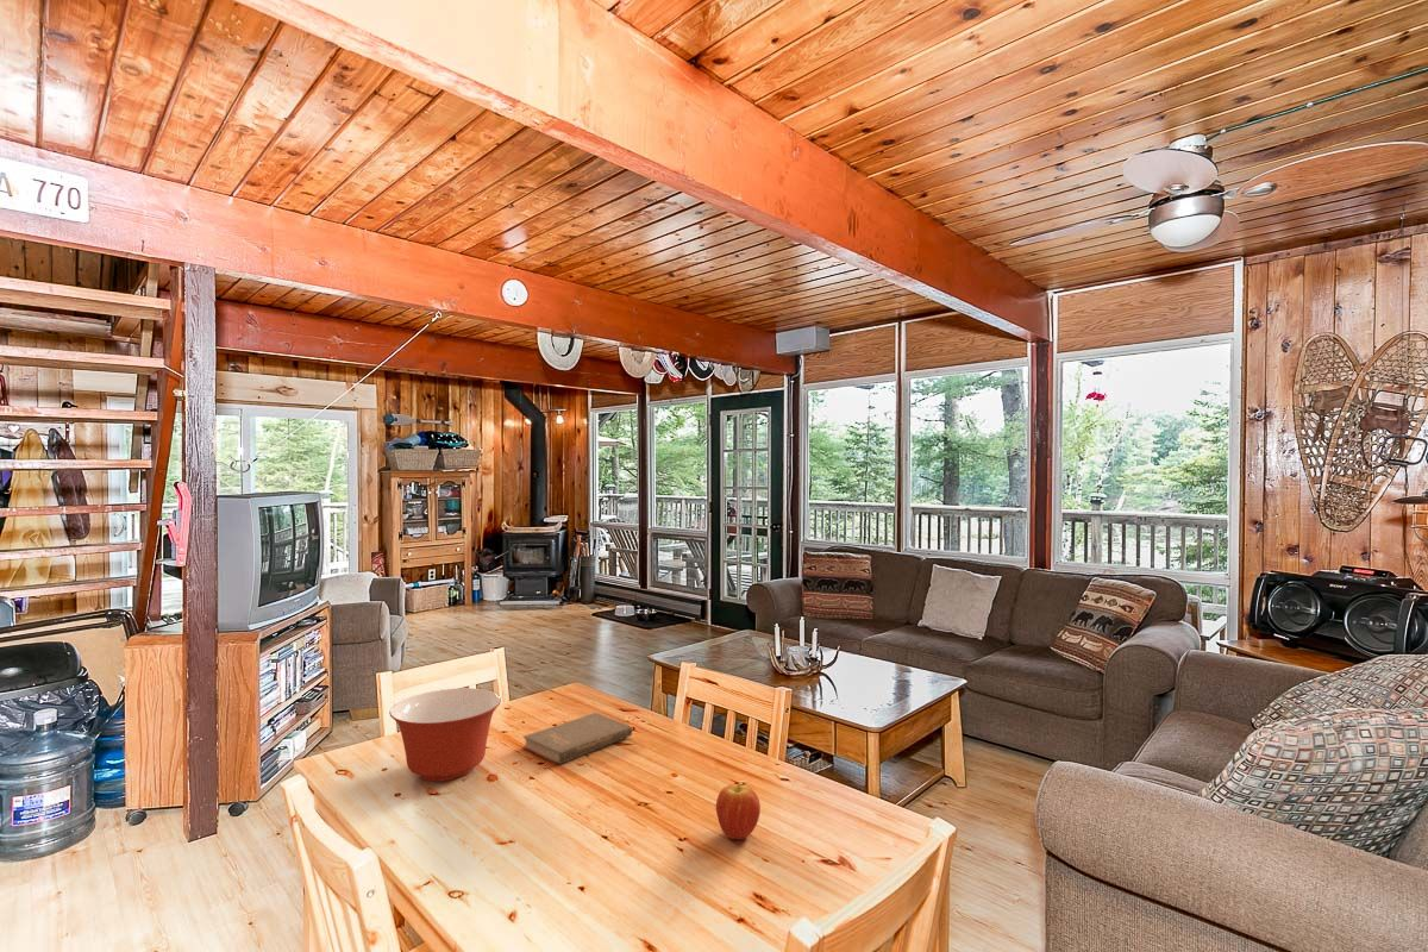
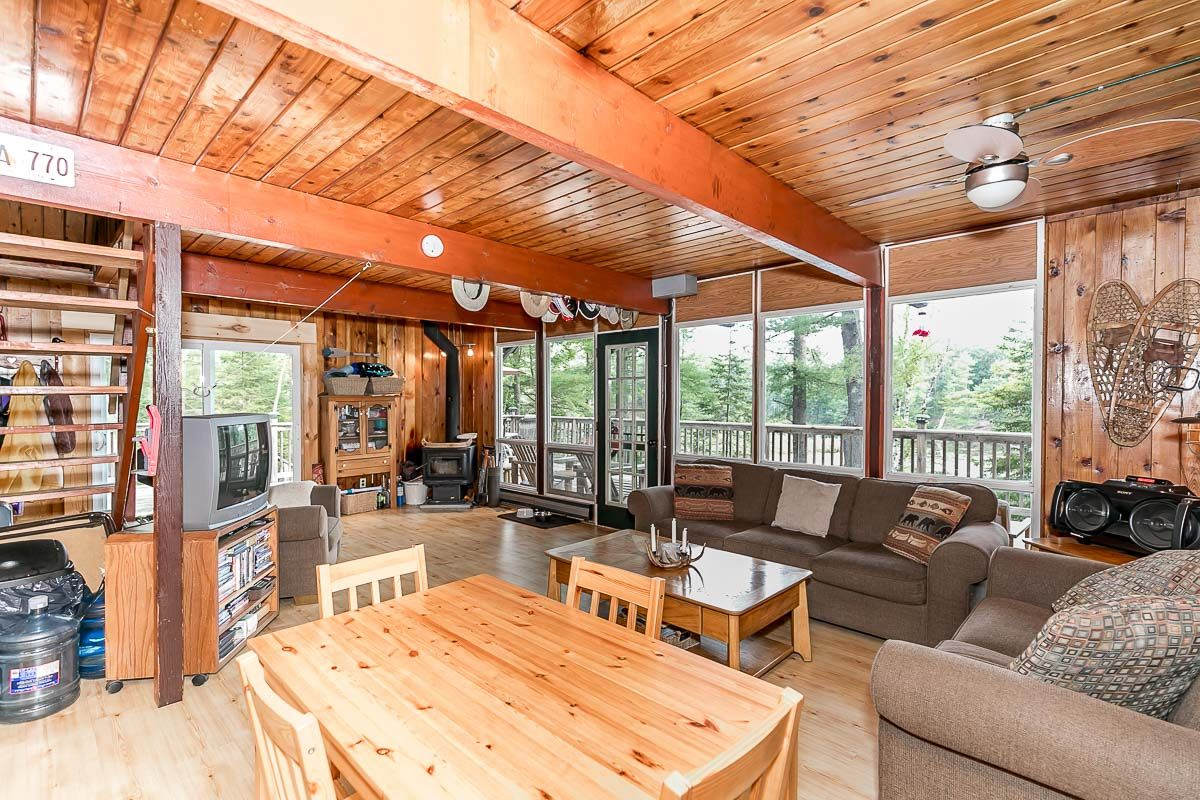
- book (578, 737)
- mixing bowl (446, 737)
- fruit (737, 808)
